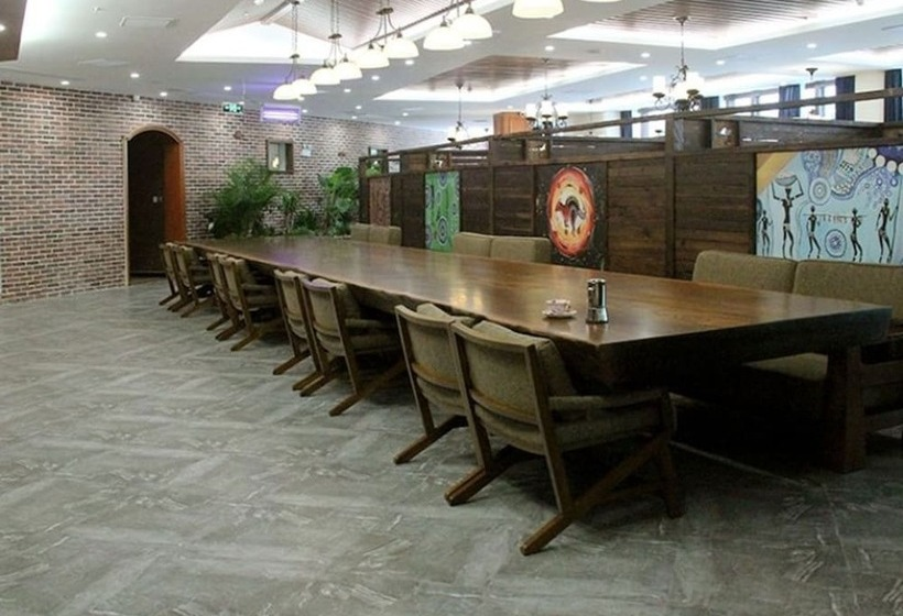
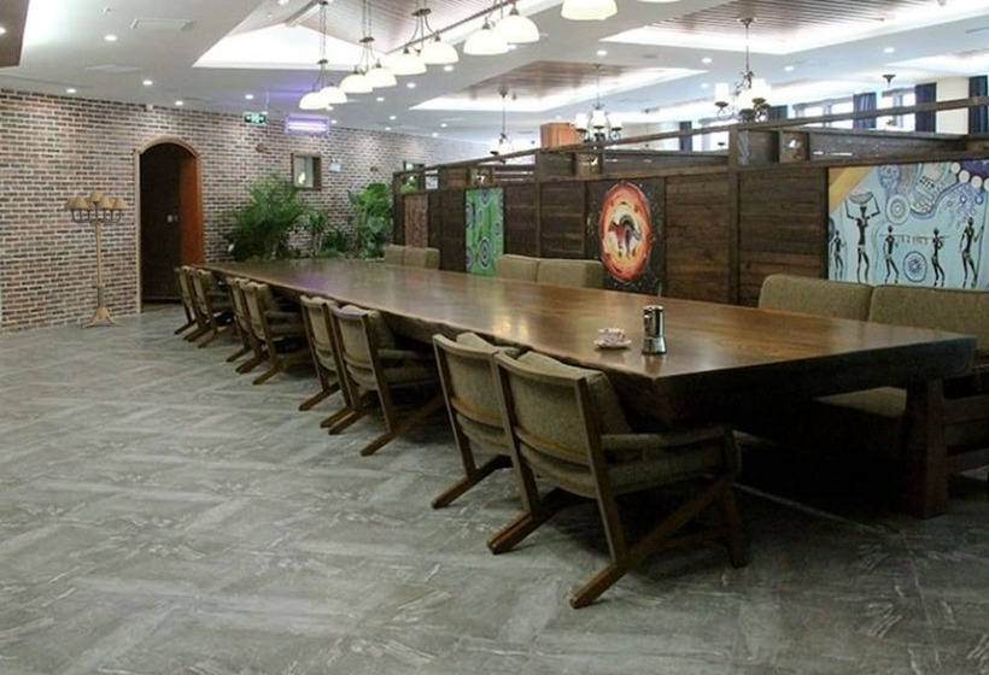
+ floor lamp (98, 258)
